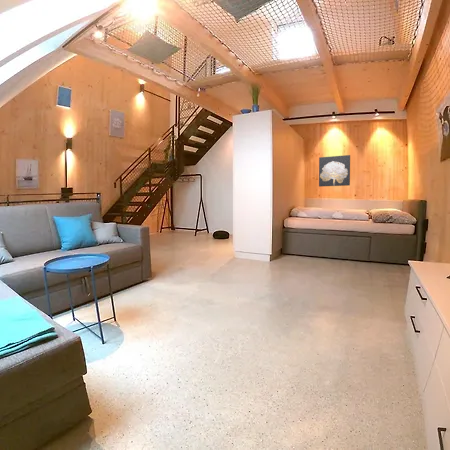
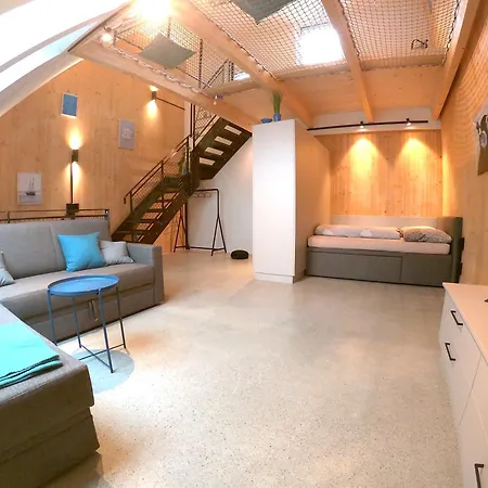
- wall art (334, 171)
